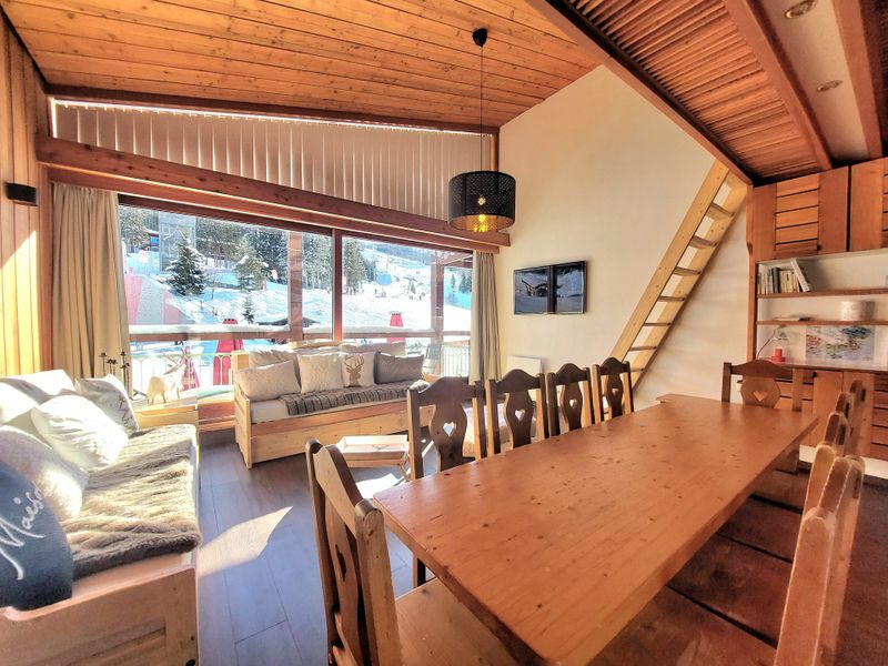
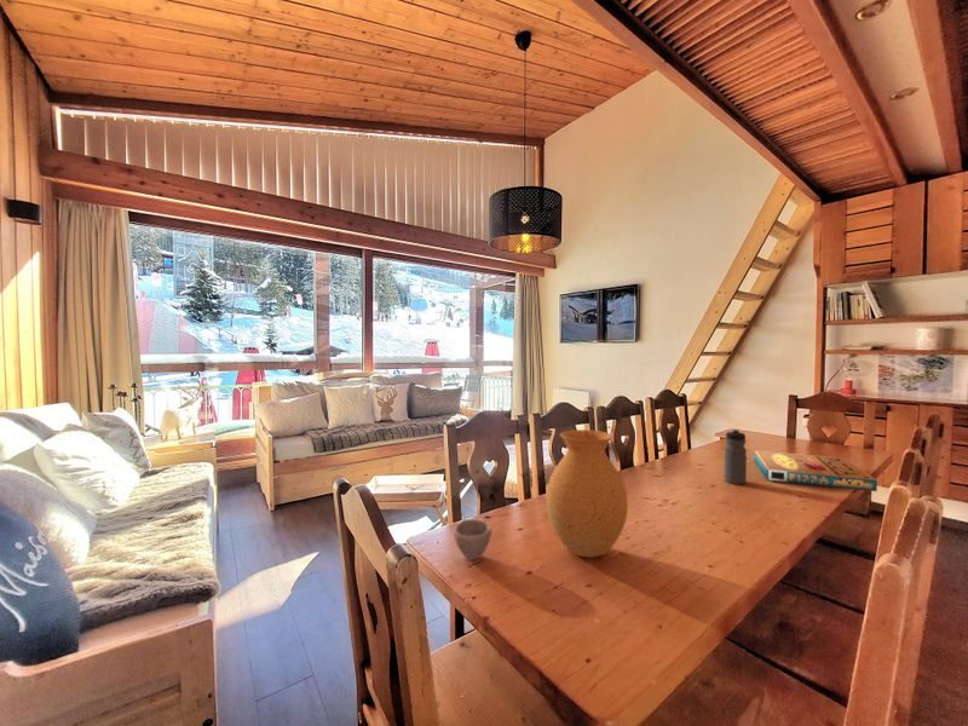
+ cup (469, 538)
+ pizza box (807, 468)
+ water bottle (734, 455)
+ vase (586, 492)
